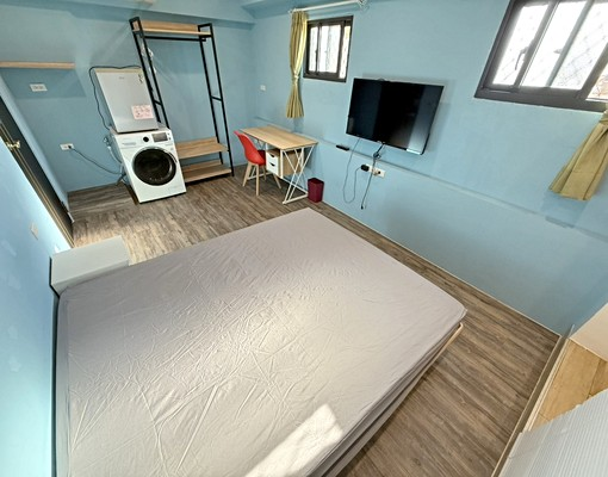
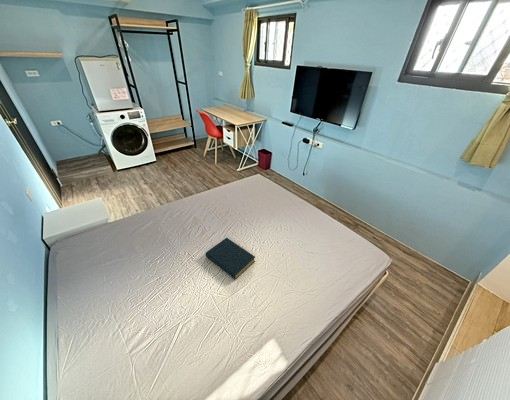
+ hardback book (230, 257)
